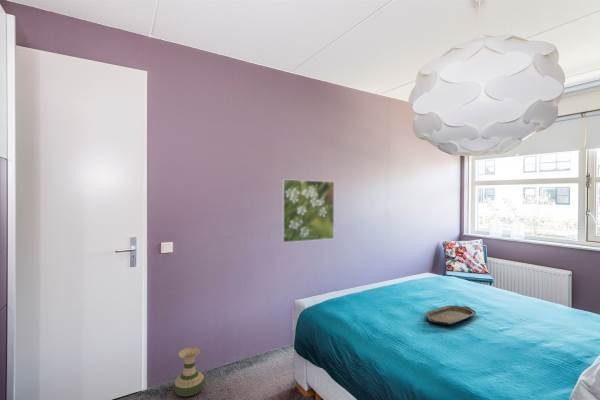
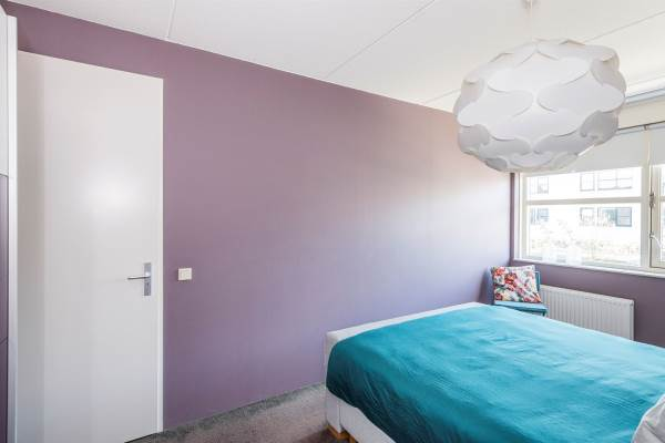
- vase (189, 371)
- serving tray (450, 315)
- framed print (309, 210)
